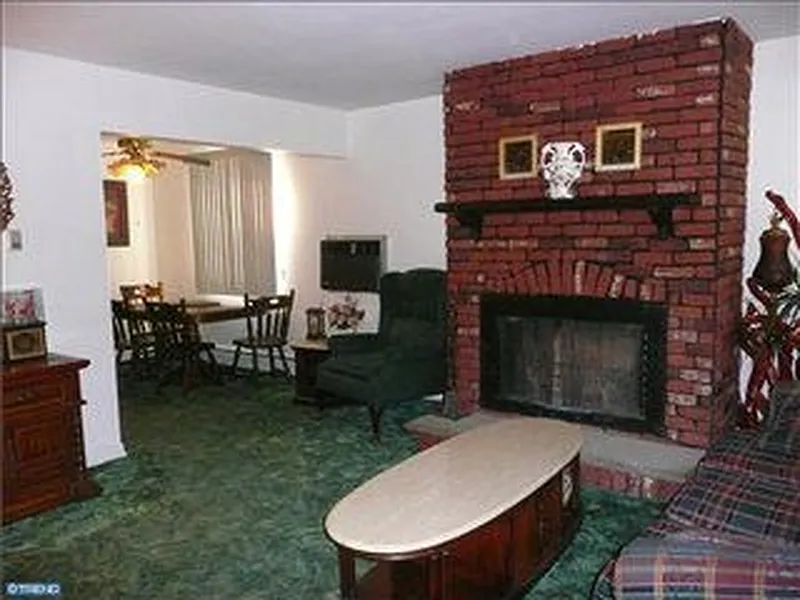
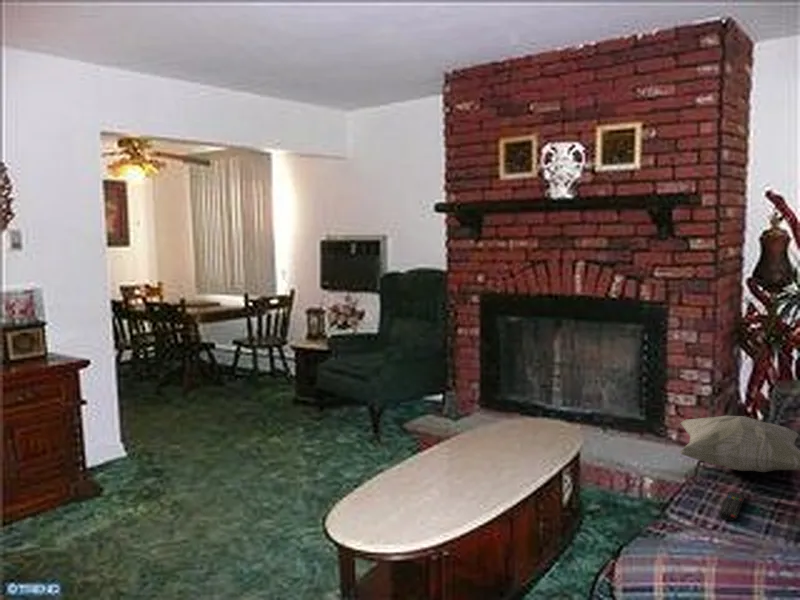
+ remote control (732, 505)
+ decorative pillow (741, 442)
